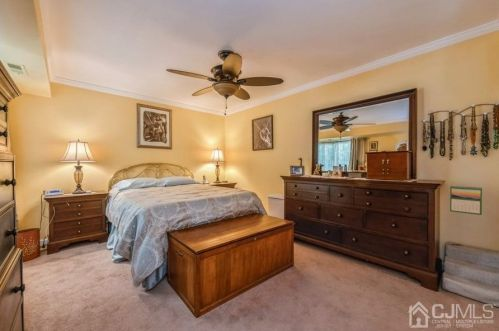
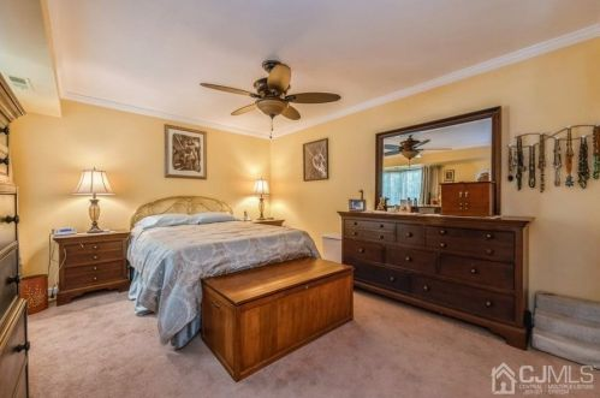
- calendar (465, 199)
